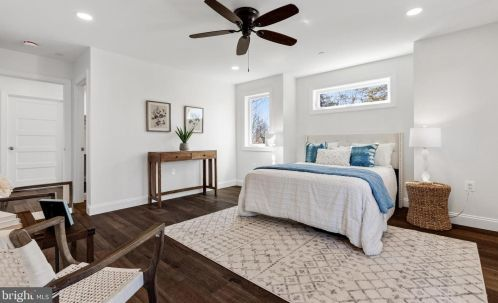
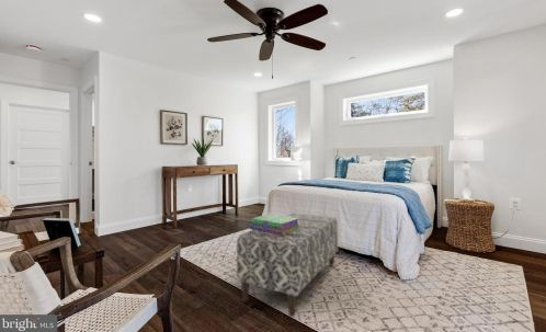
+ stack of books (274, 224)
+ bench (294, 253)
